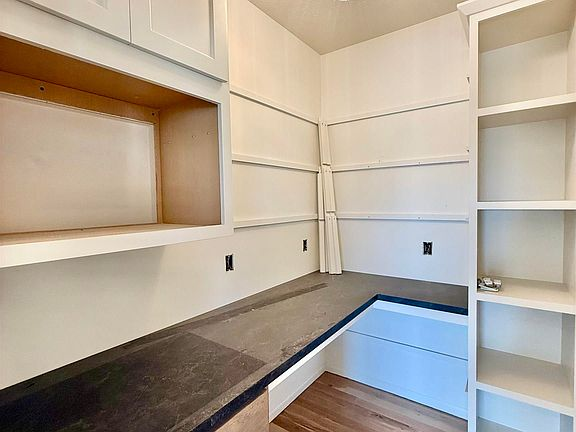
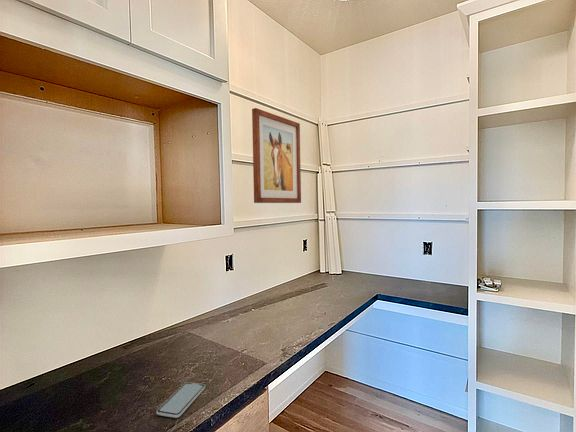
+ wall art (278, 160)
+ smartphone (182, 398)
